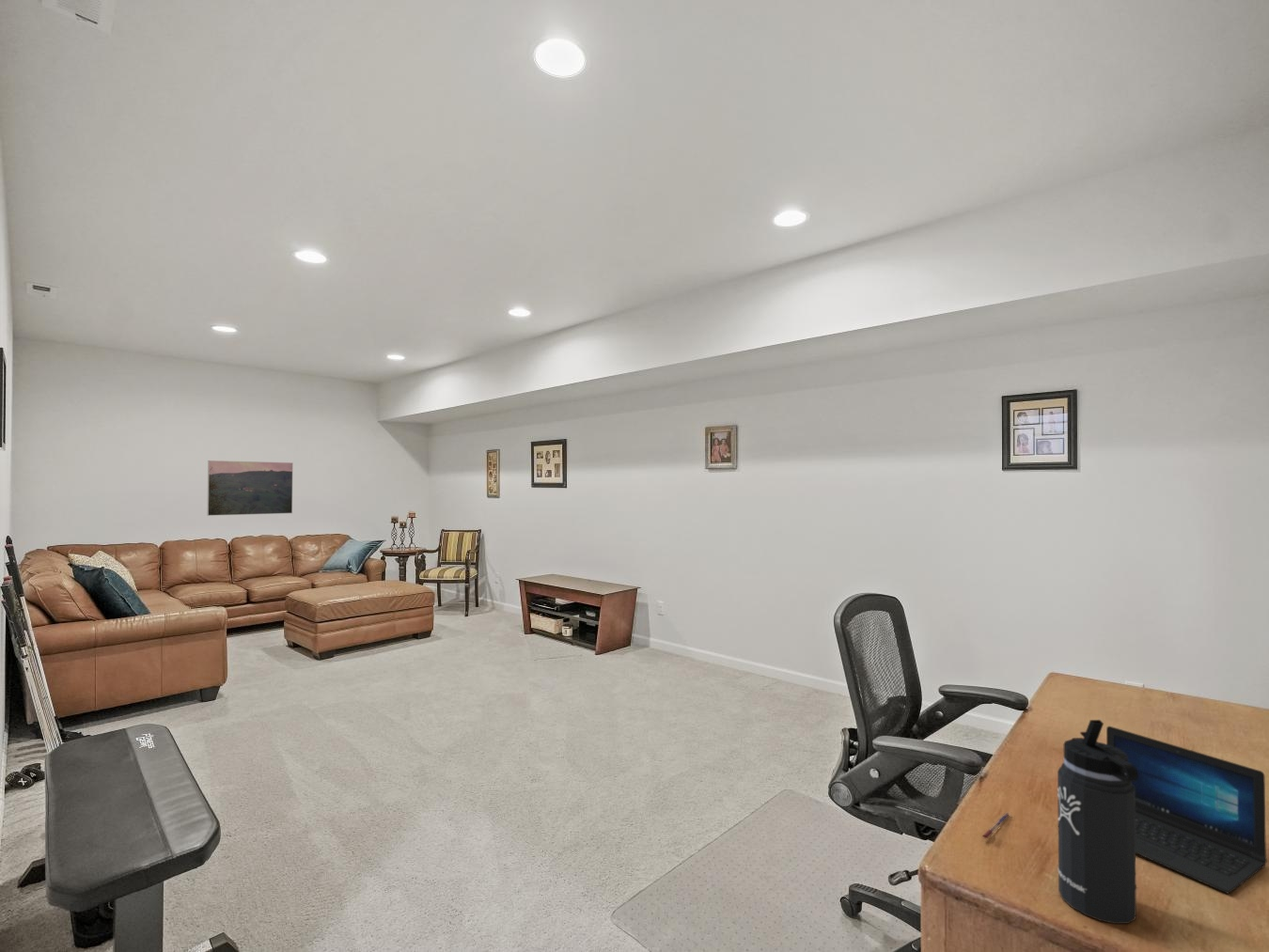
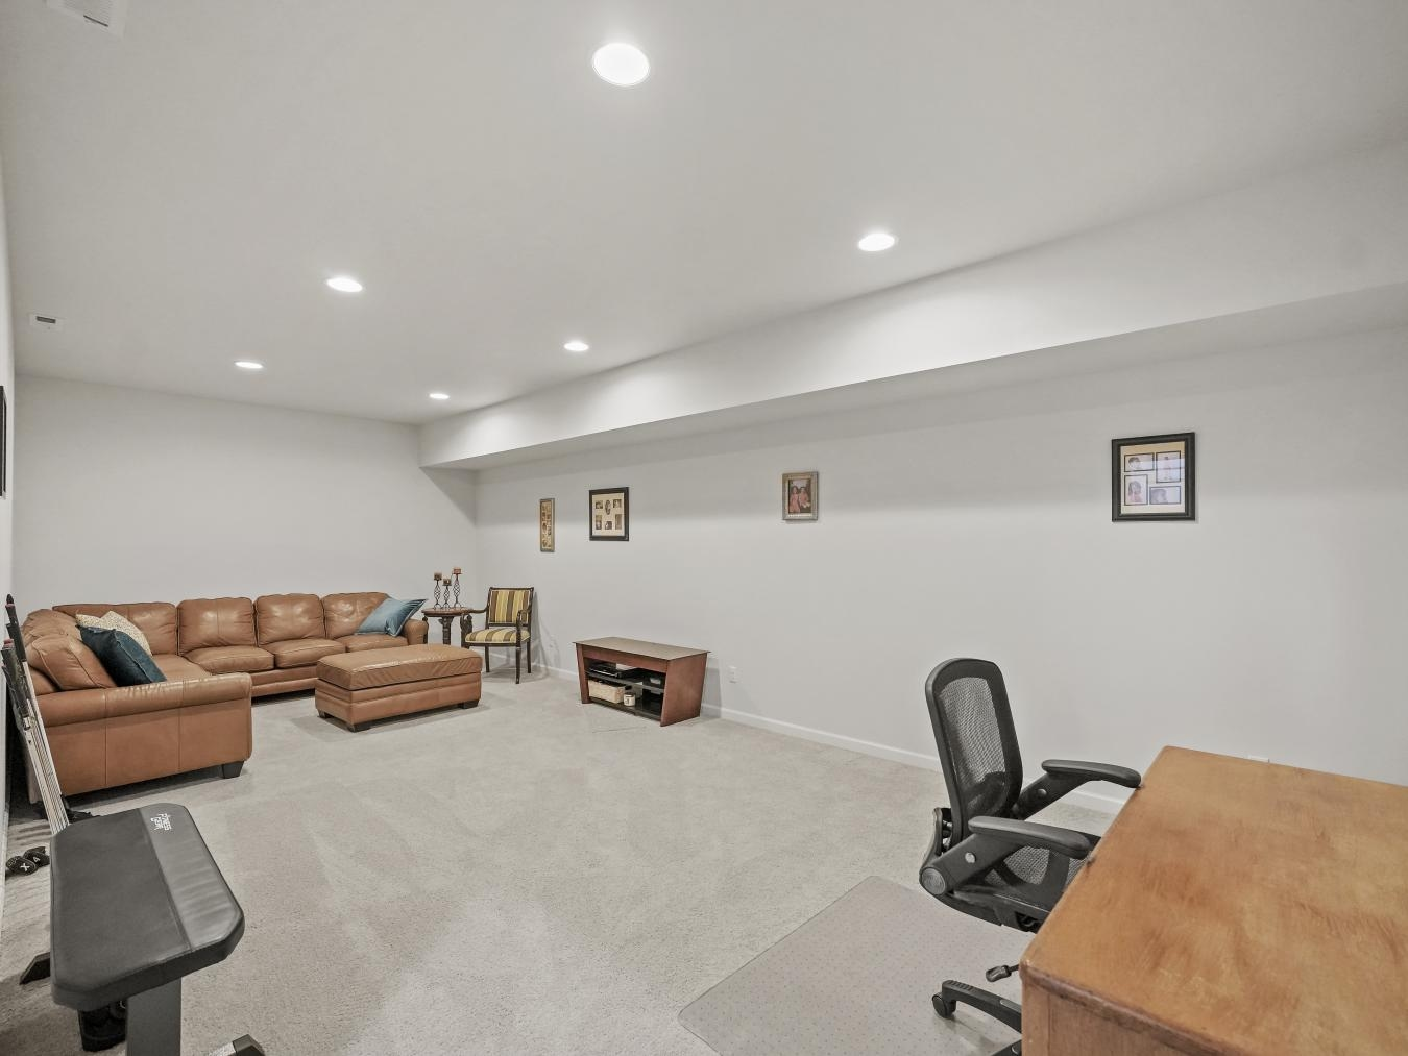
- laptop (1160, 799)
- thermos bottle (1101, 814)
- pen (996, 823)
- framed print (251, 488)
